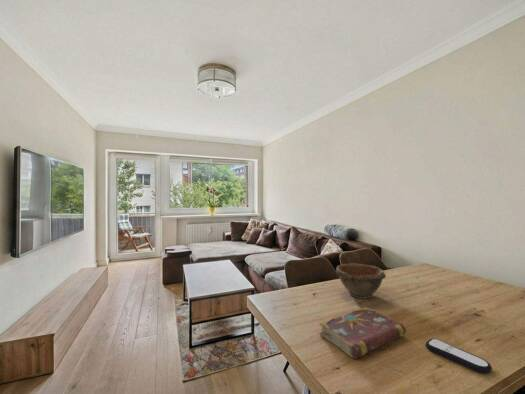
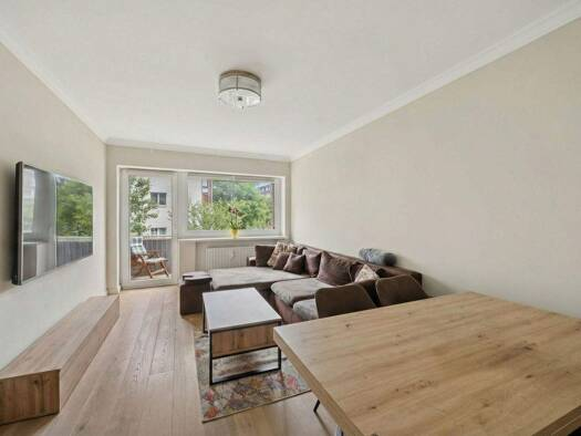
- remote control (456, 354)
- book (362, 329)
- bowl (359, 281)
